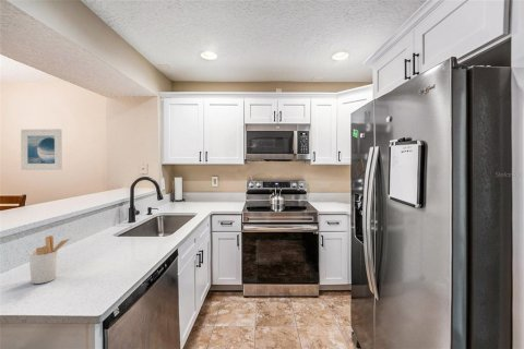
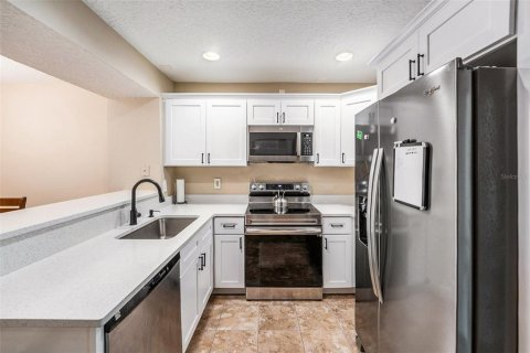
- utensil holder (50, 258)
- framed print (41, 149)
